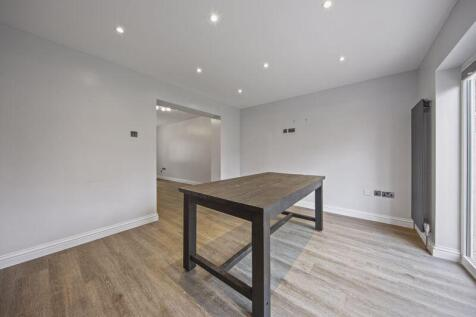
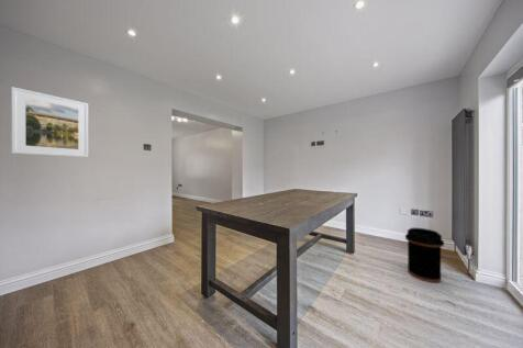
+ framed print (54, 125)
+ trash can (423, 252)
